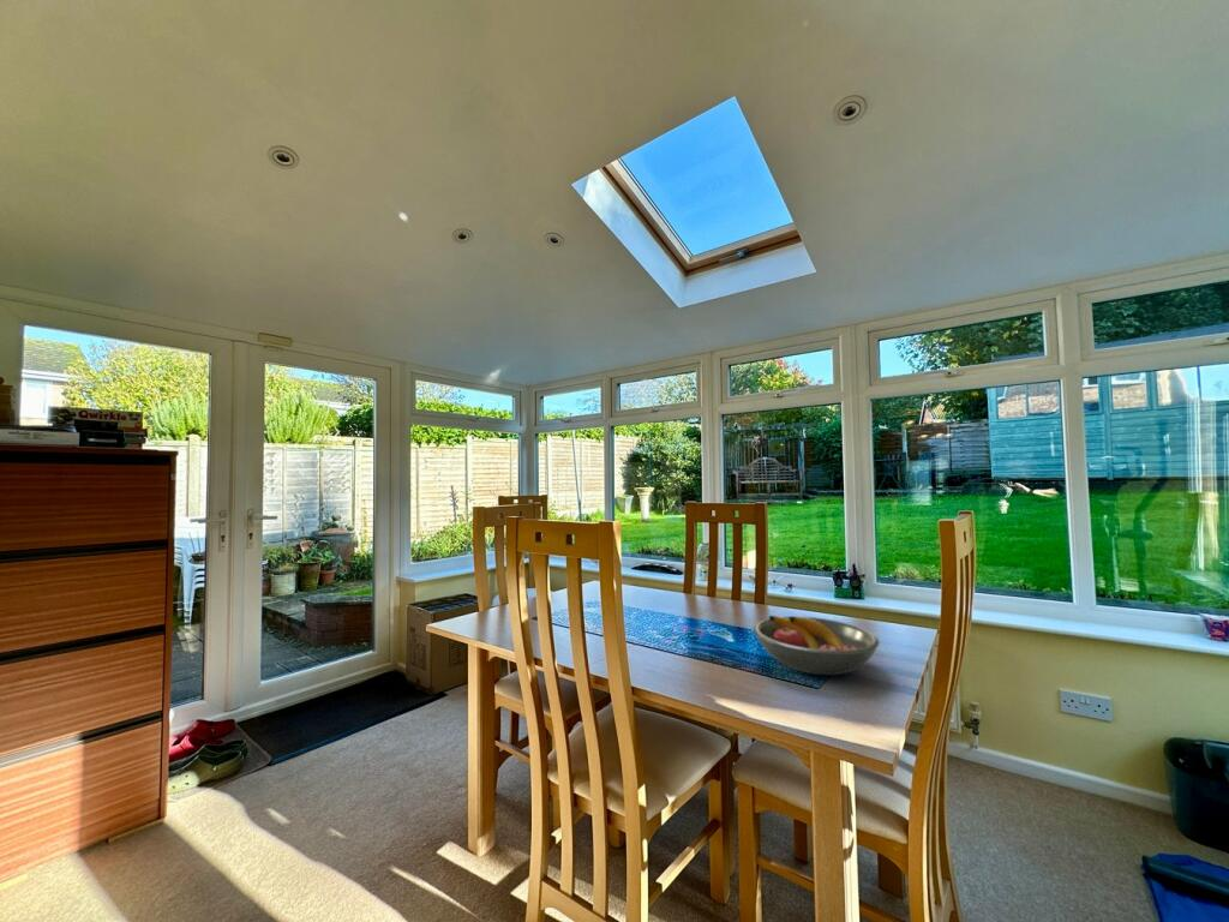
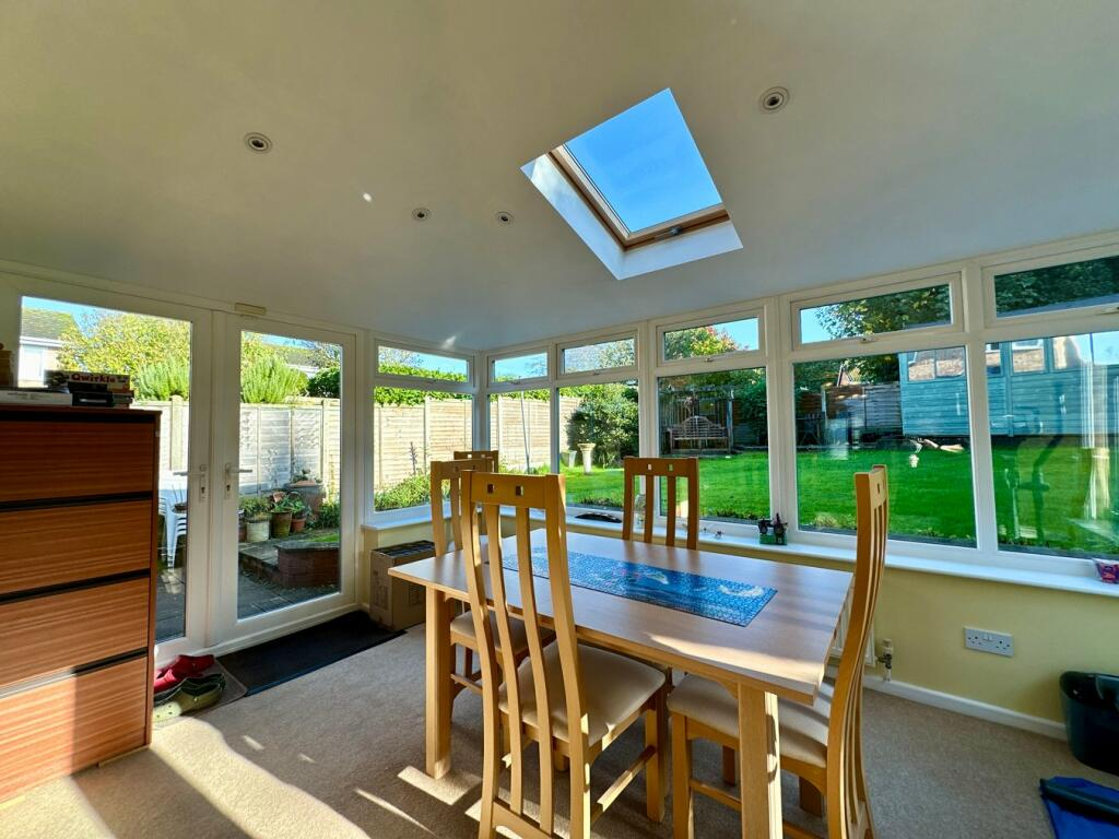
- fruit bowl (813, 643)
